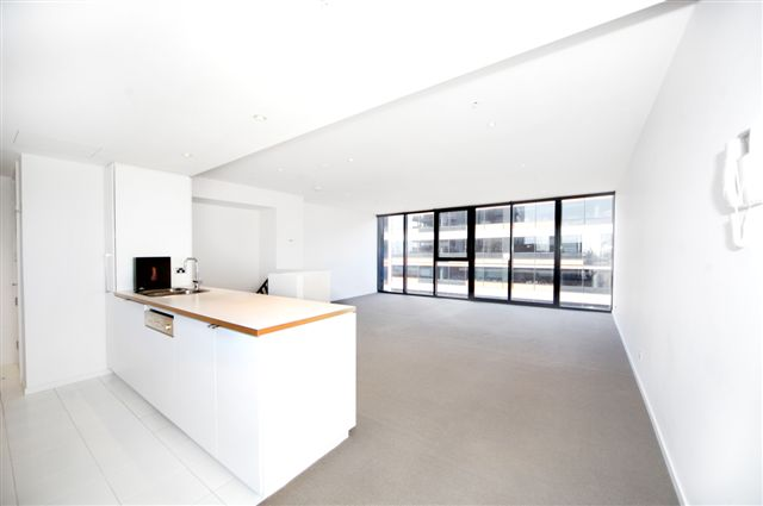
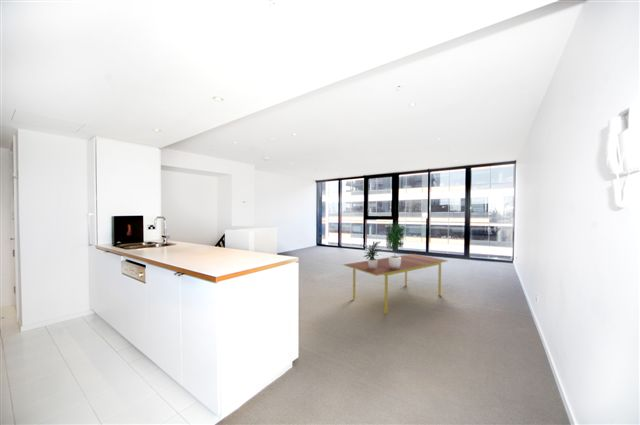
+ dining table (397, 273)
+ potted plant (386, 243)
